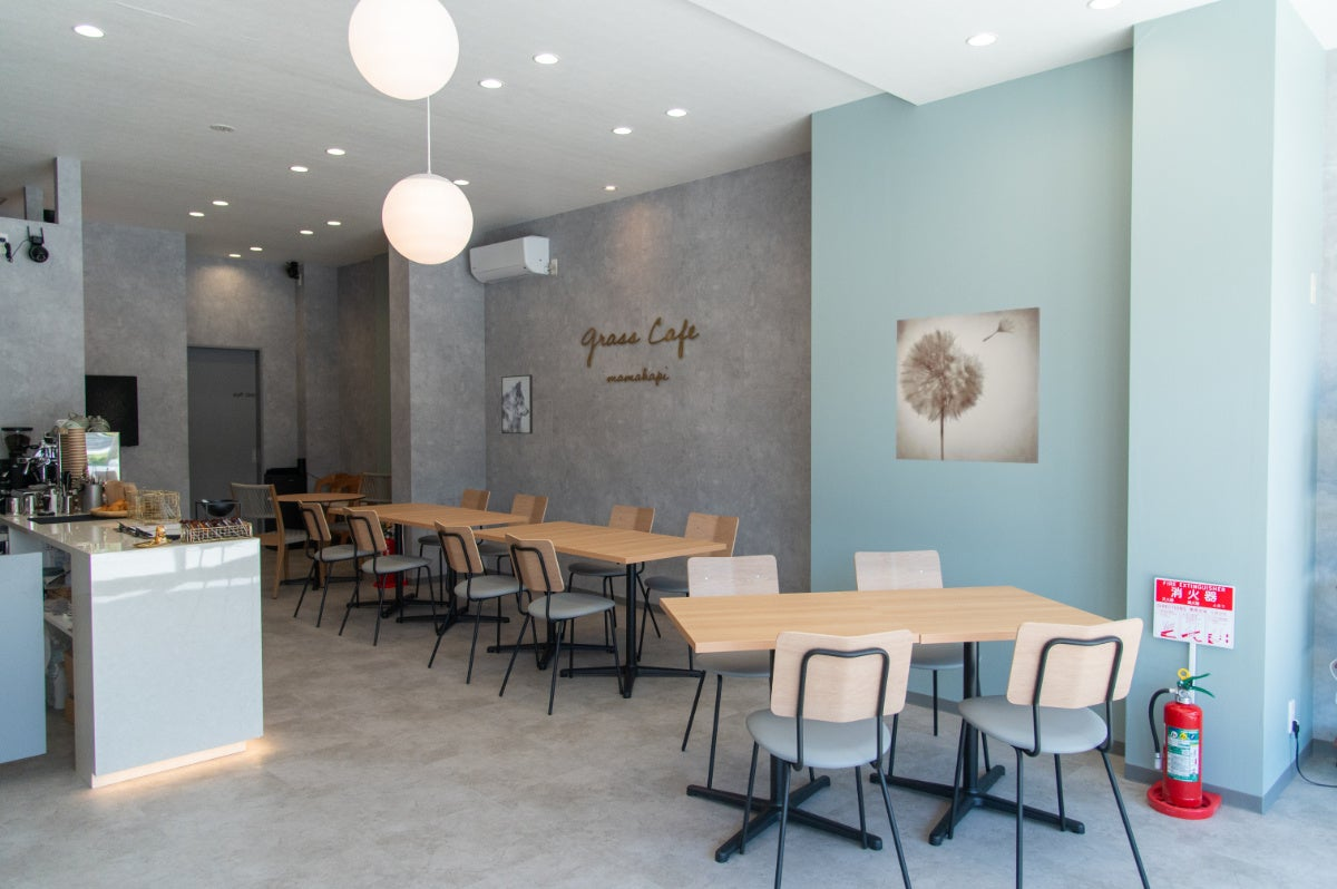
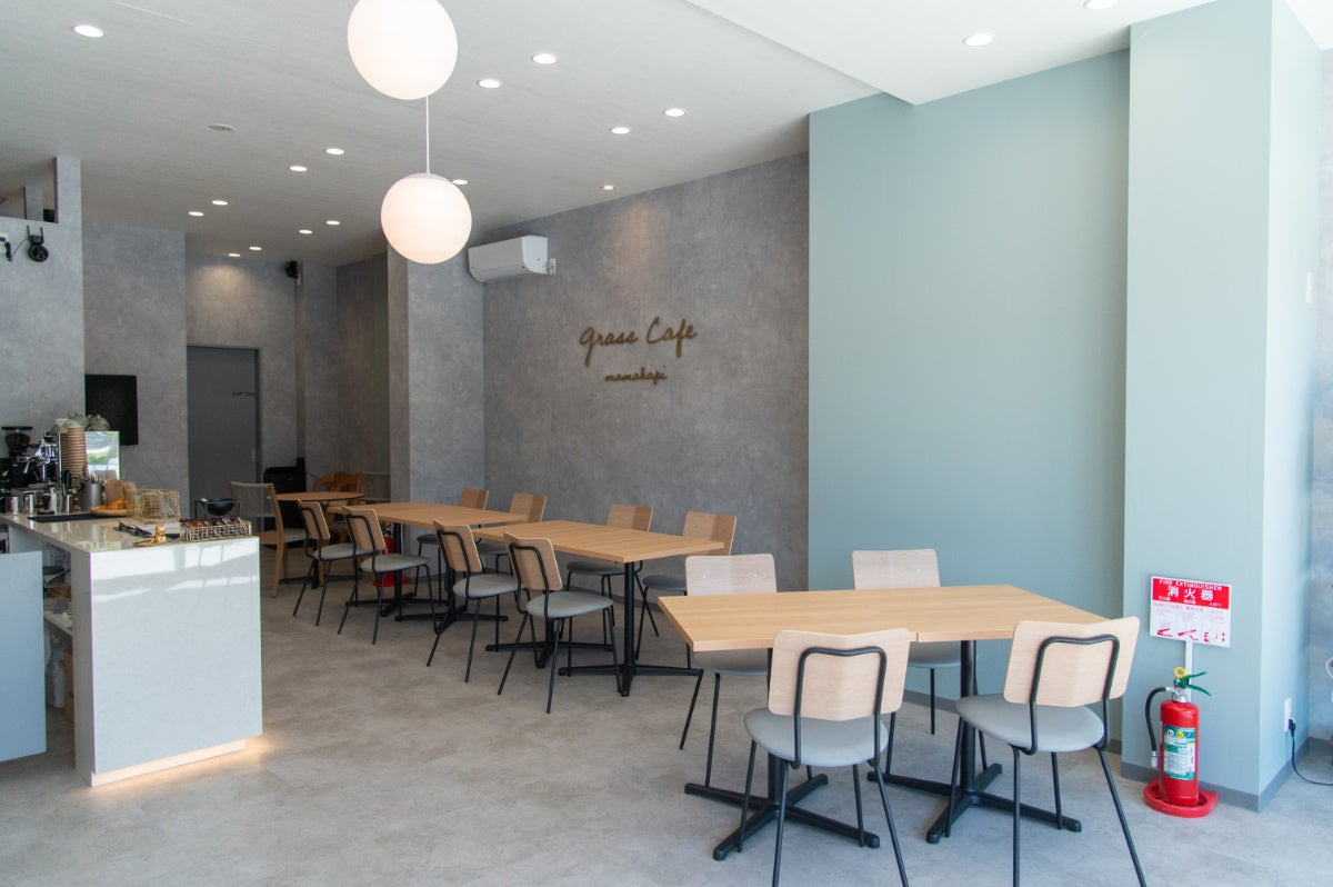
- wall art (964, 388)
- wall art (516, 404)
